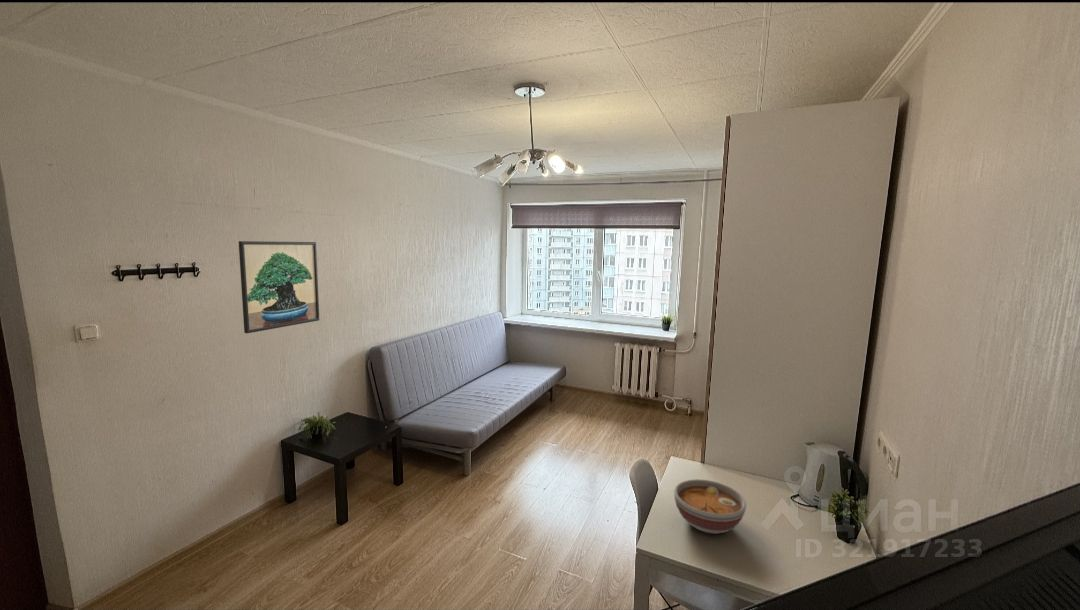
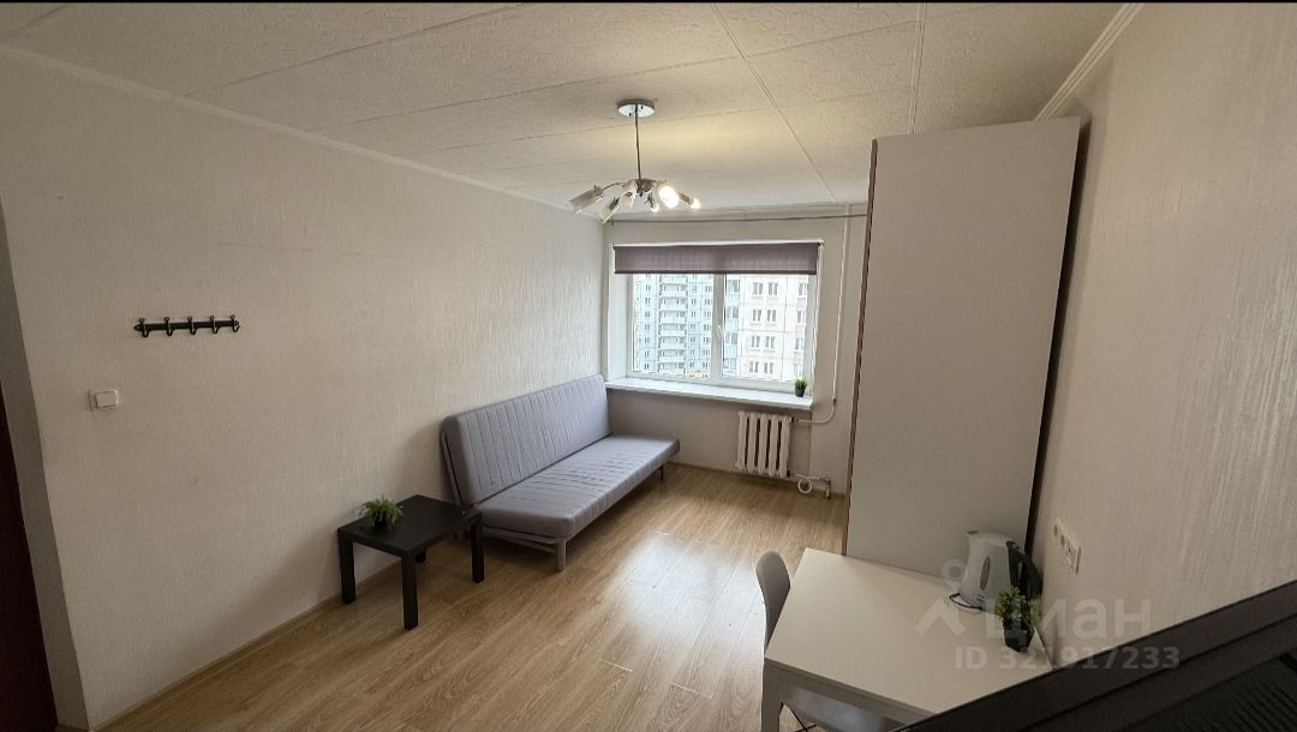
- bowl (708, 509)
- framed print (282, 284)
